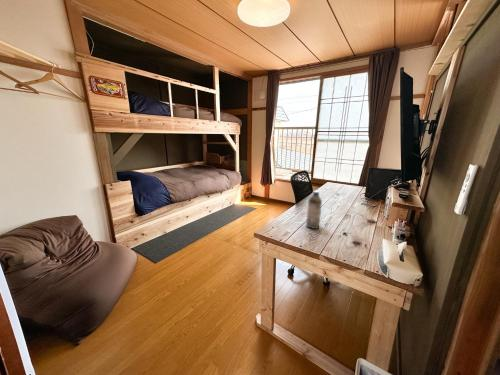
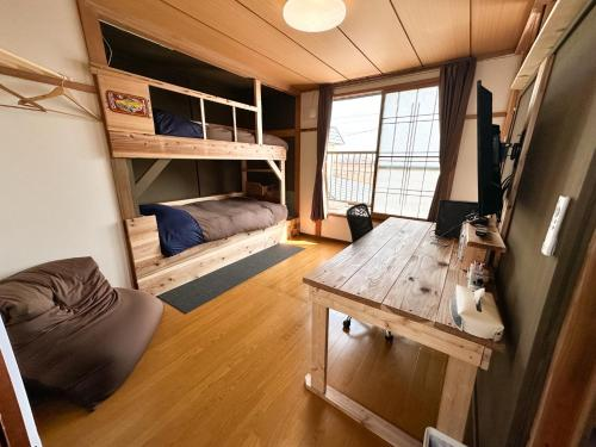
- water bottle (314, 209)
